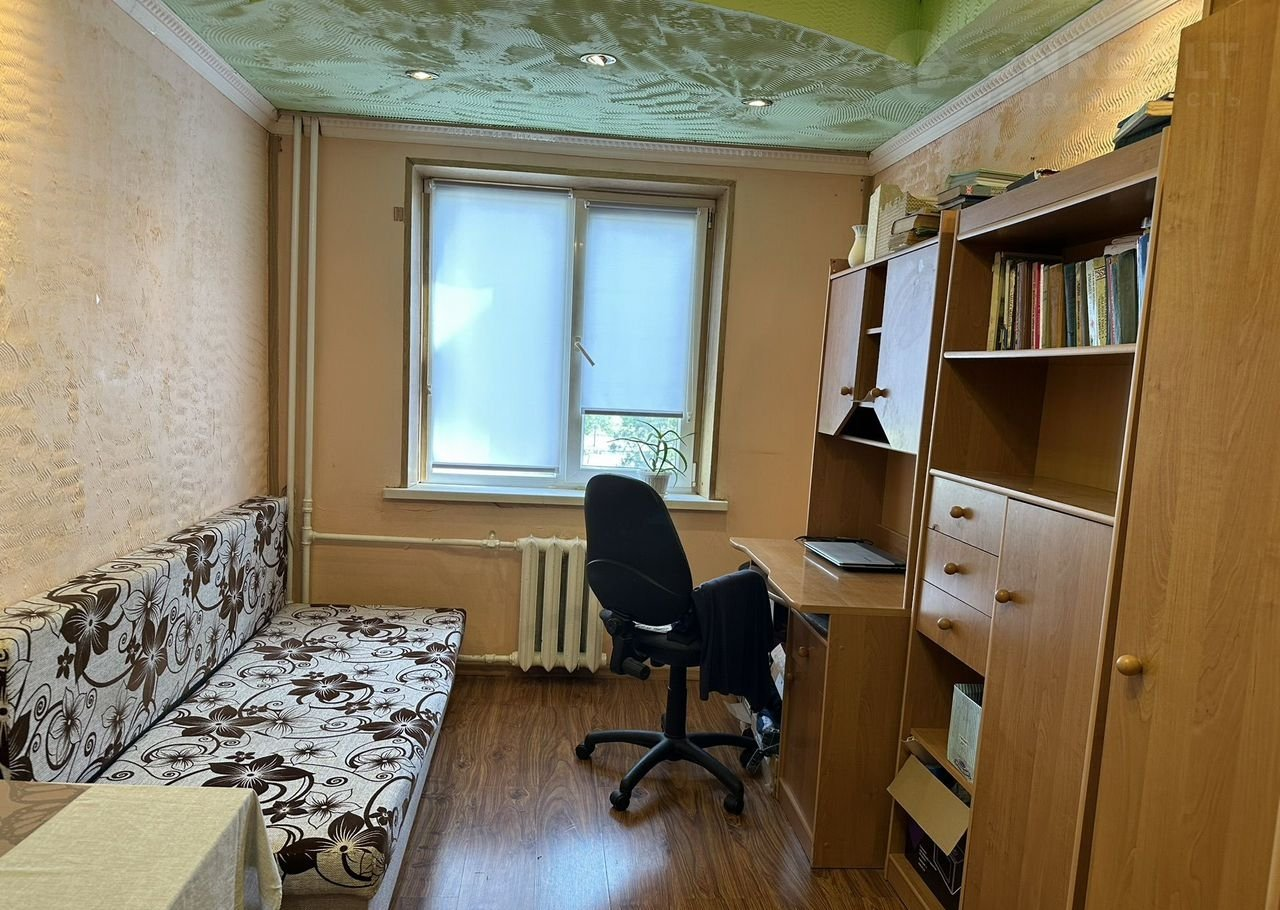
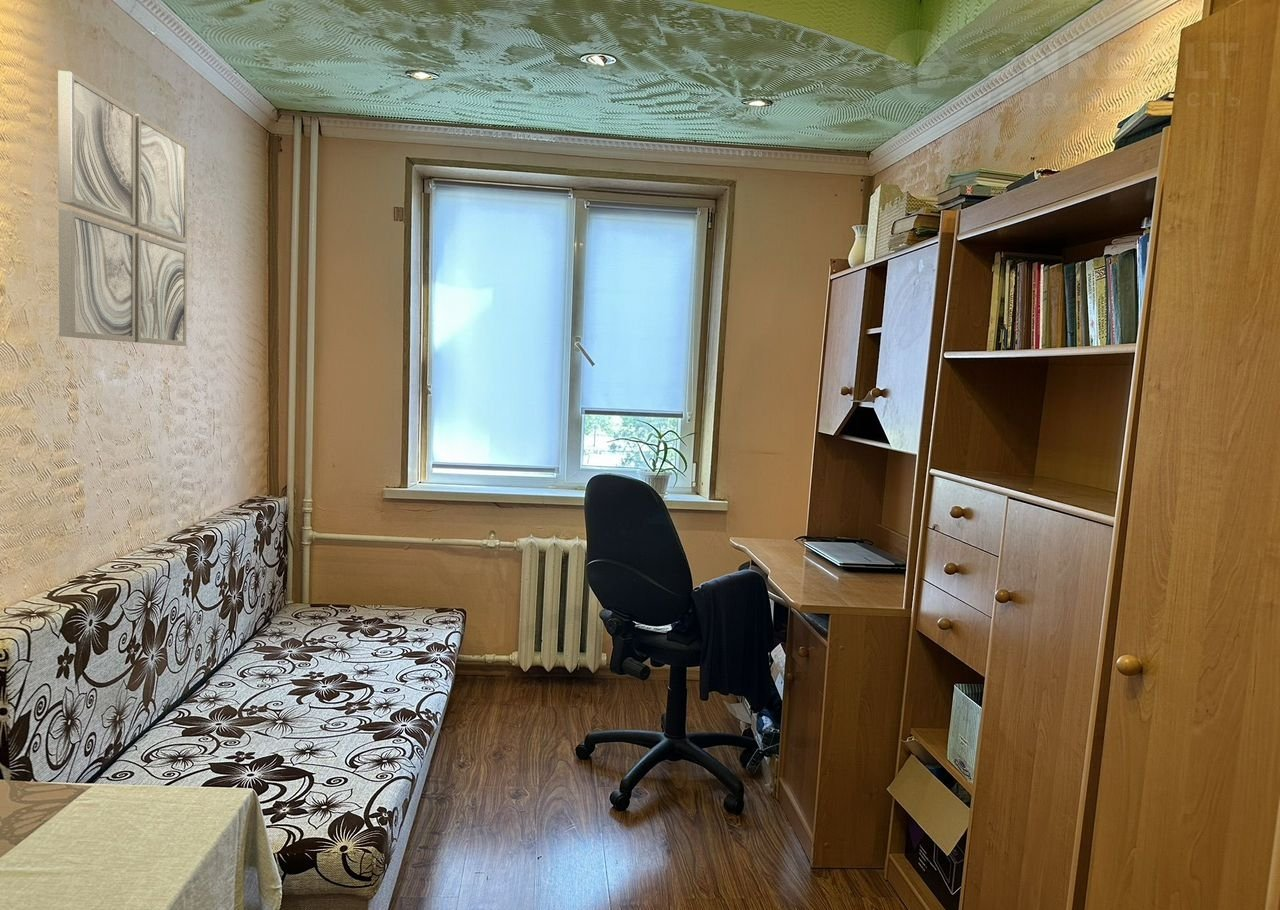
+ wall art (131, 230)
